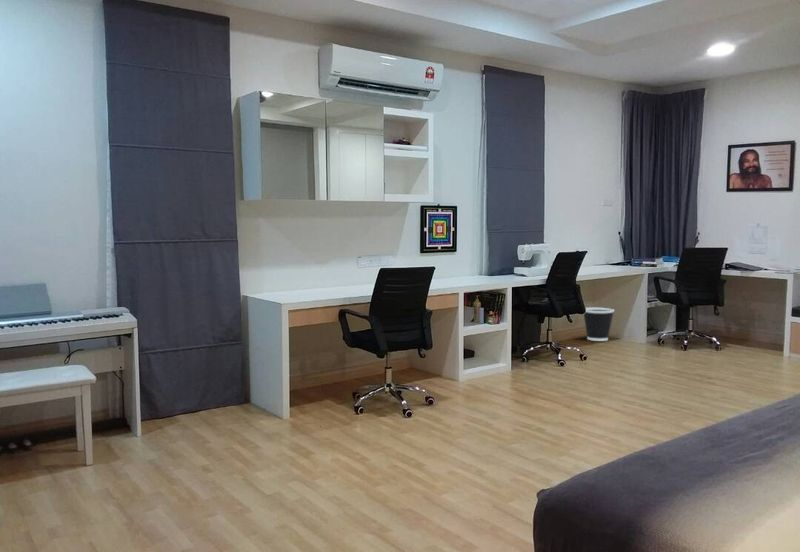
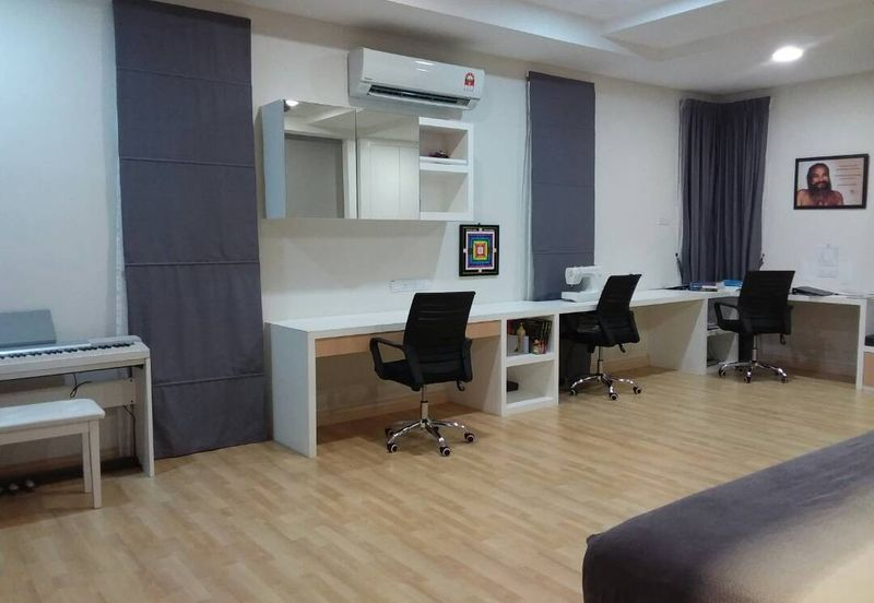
- wastebasket (597, 324)
